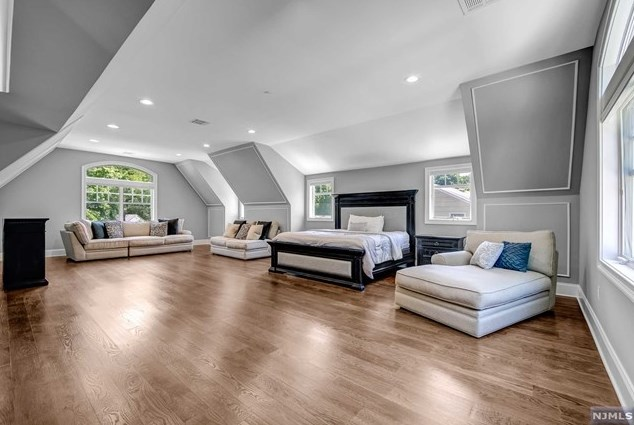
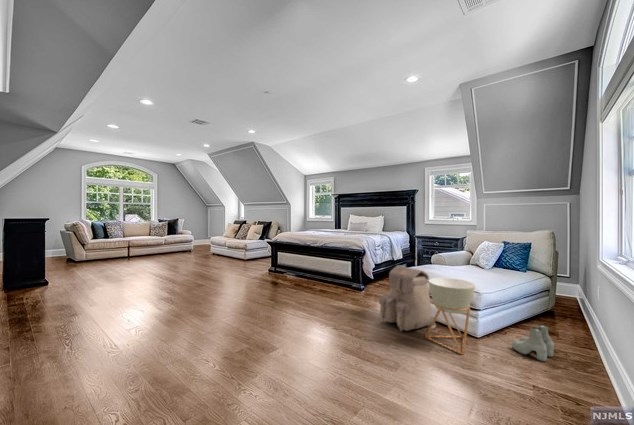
+ boots (532, 338)
+ planter (450, 312)
+ backpack (406, 295)
